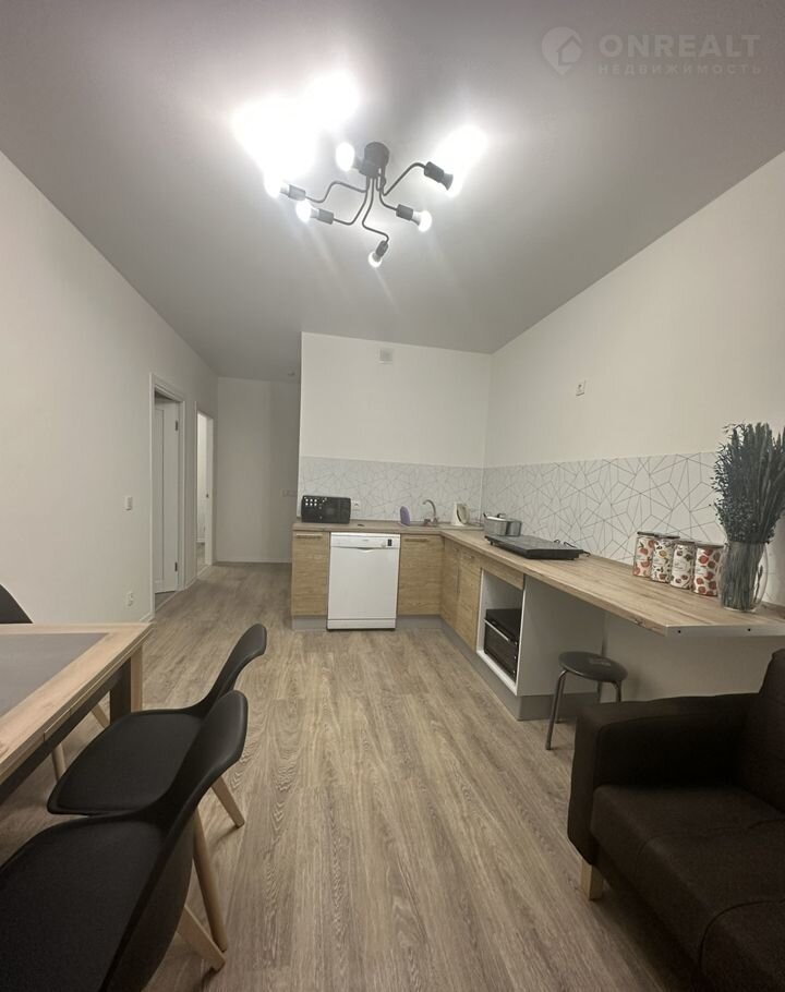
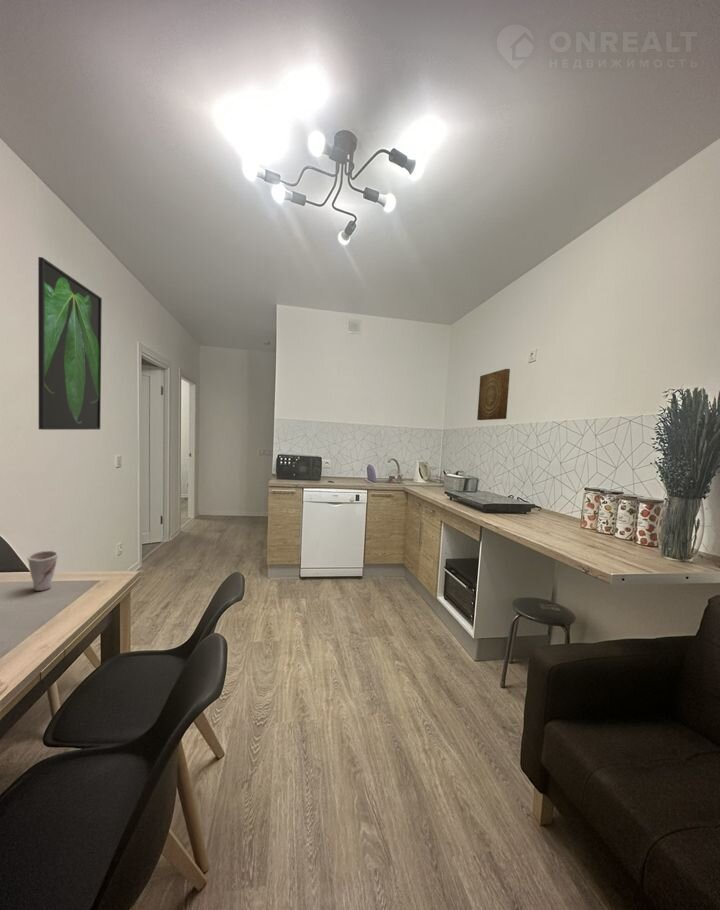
+ wall art (492, 396)
+ cup (43, 571)
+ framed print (73, 355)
